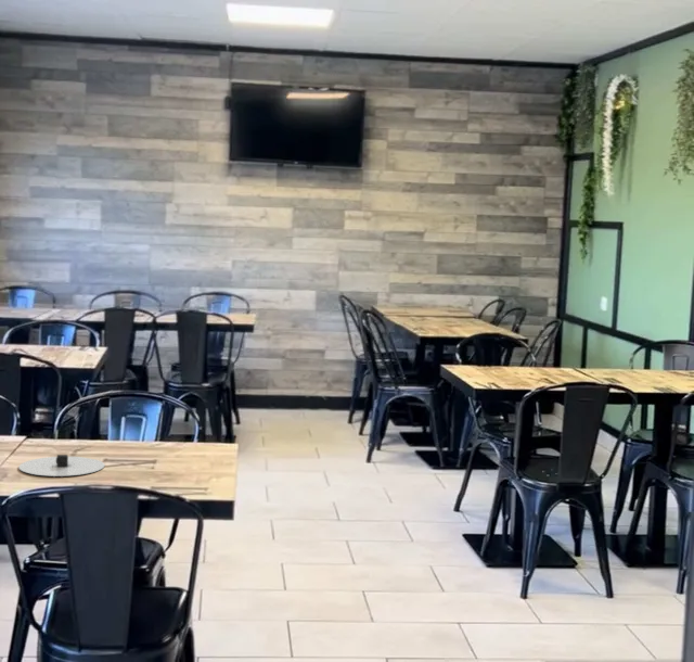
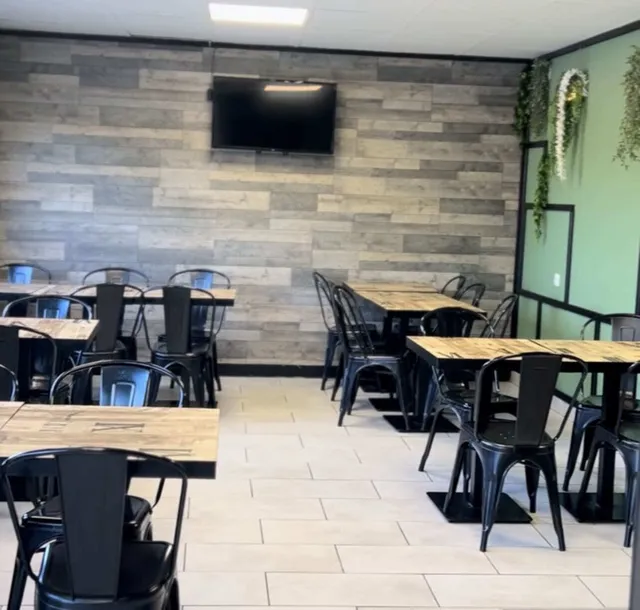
- plate (62, 460)
